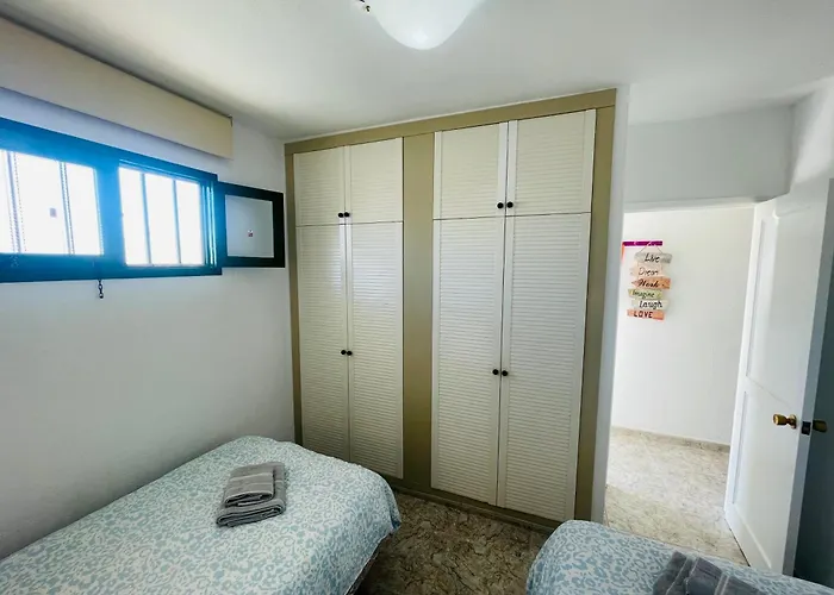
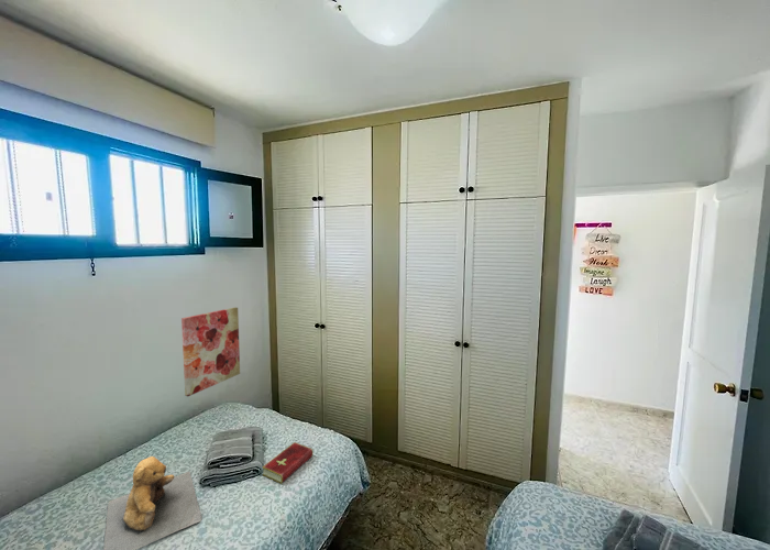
+ hardcover book (288, 461)
+ wall art (213, 348)
+ teddy bear (152, 486)
